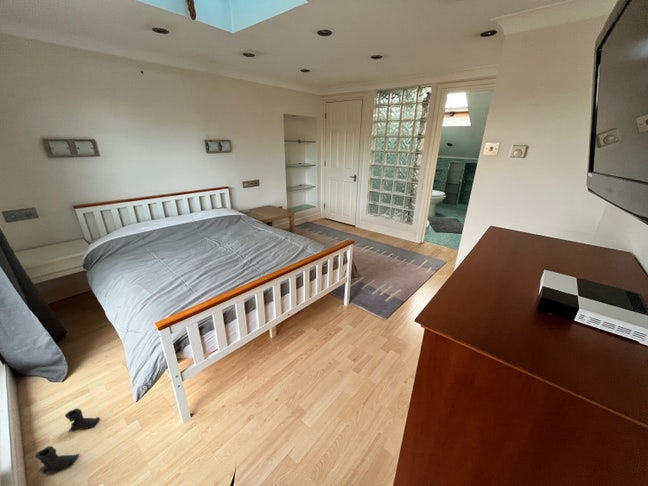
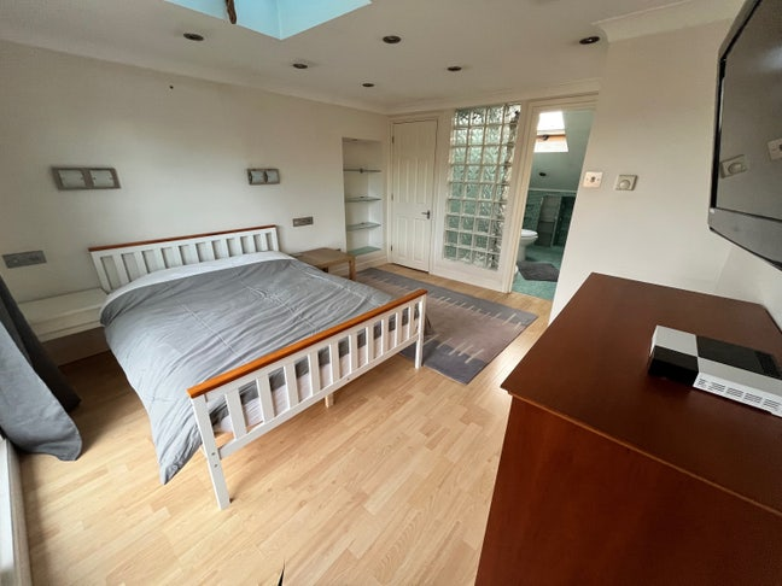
- boots (71, 431)
